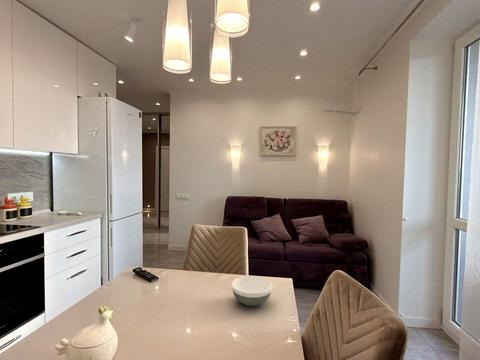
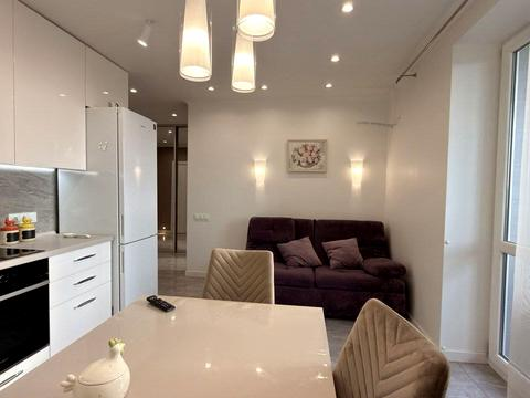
- bowl (251, 292)
